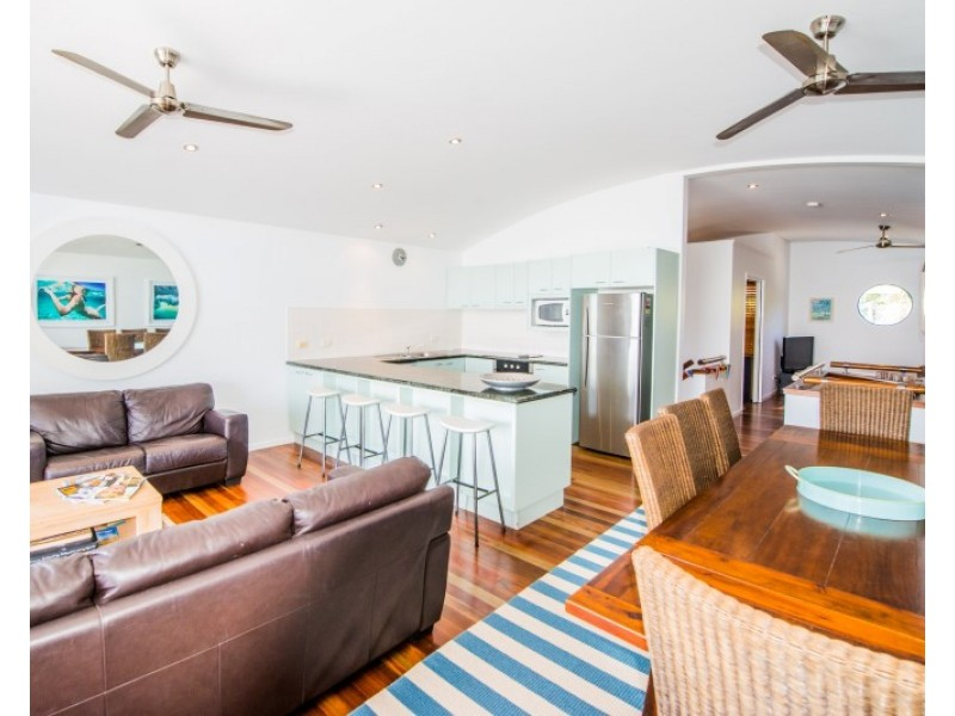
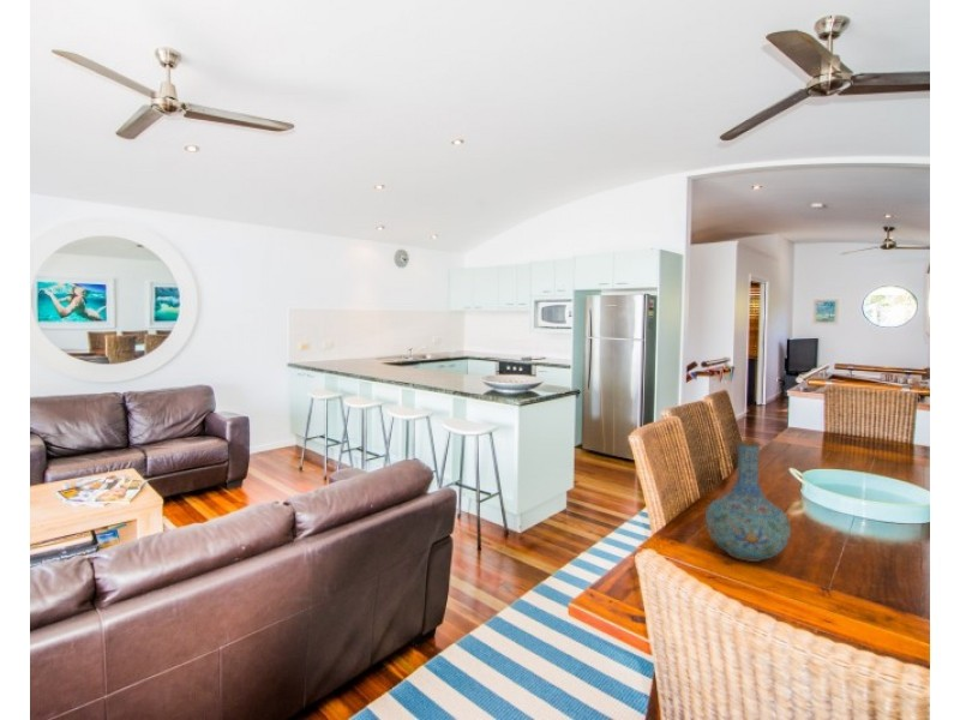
+ vase (746, 498)
